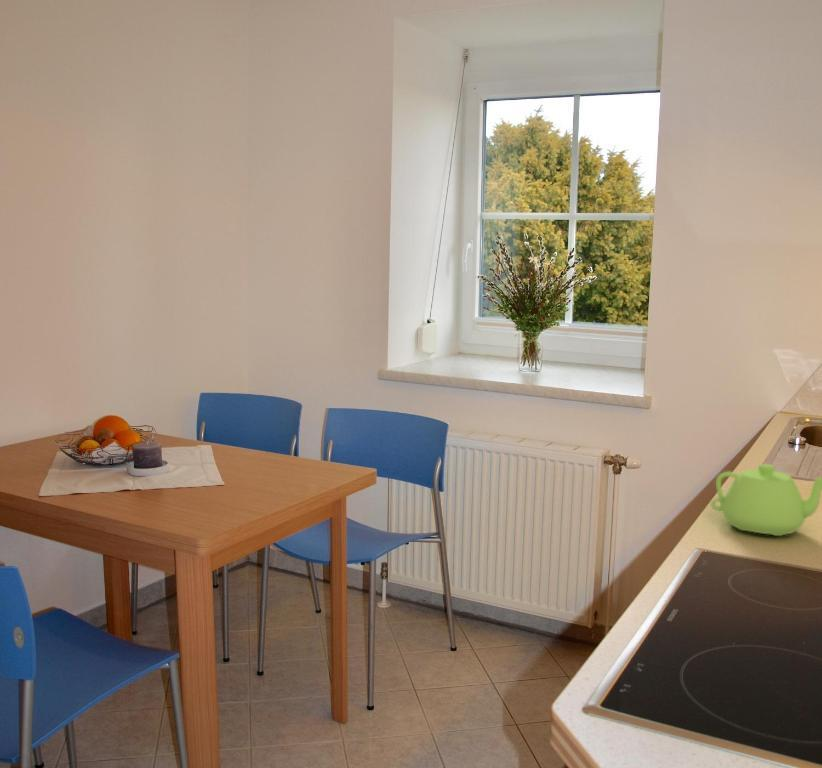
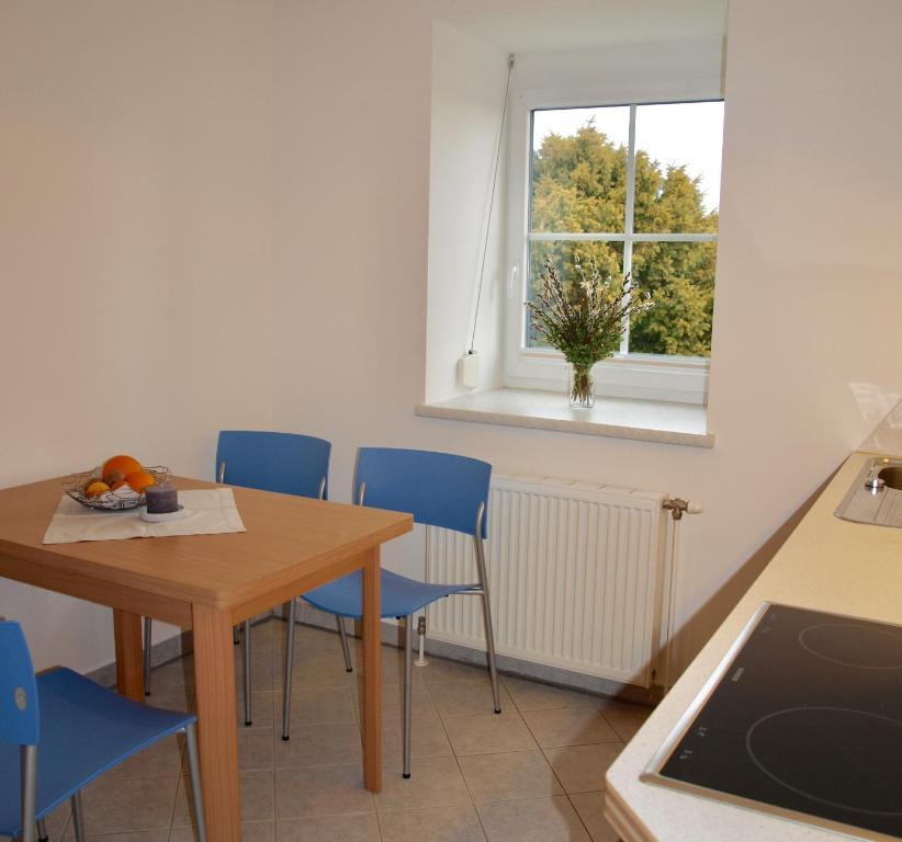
- teapot (770, 497)
